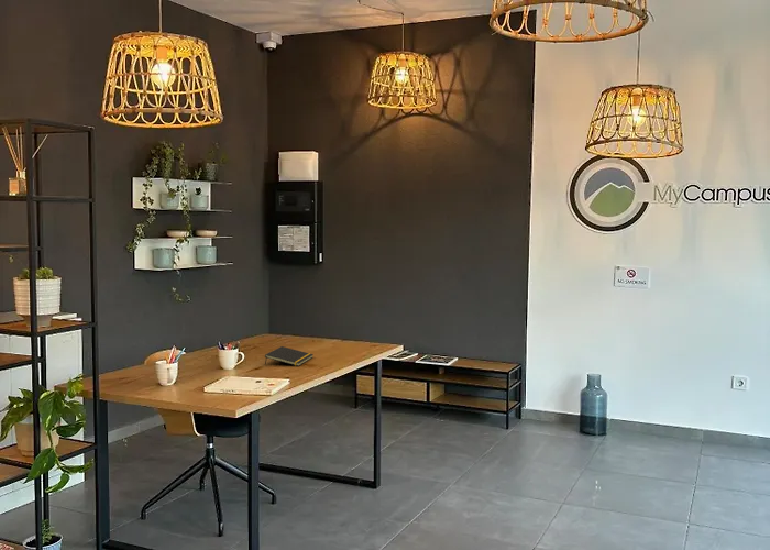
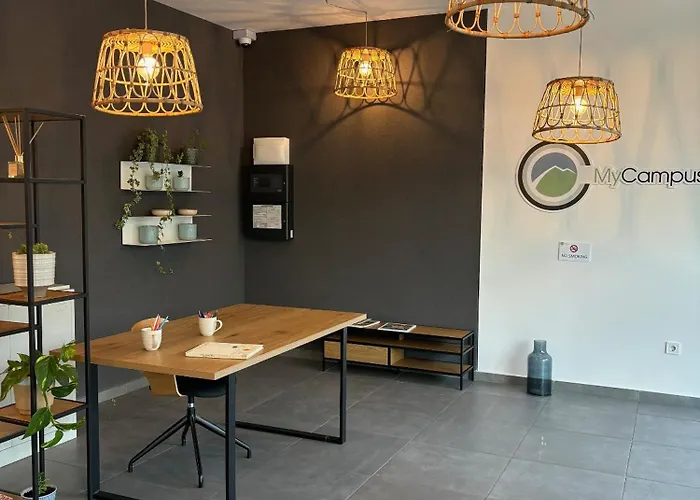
- notepad (289, 355)
